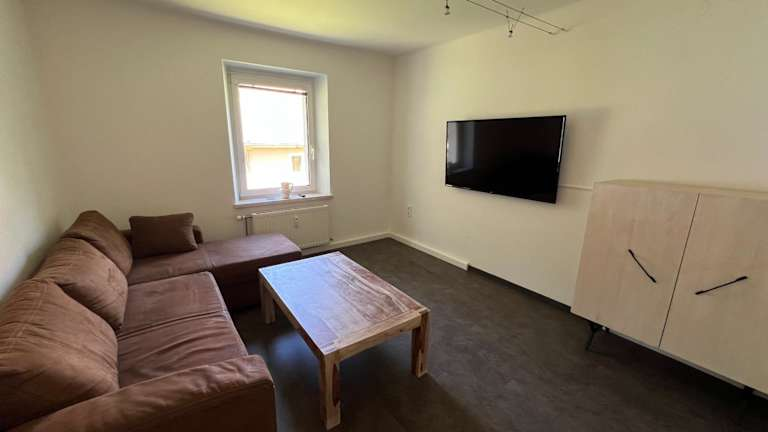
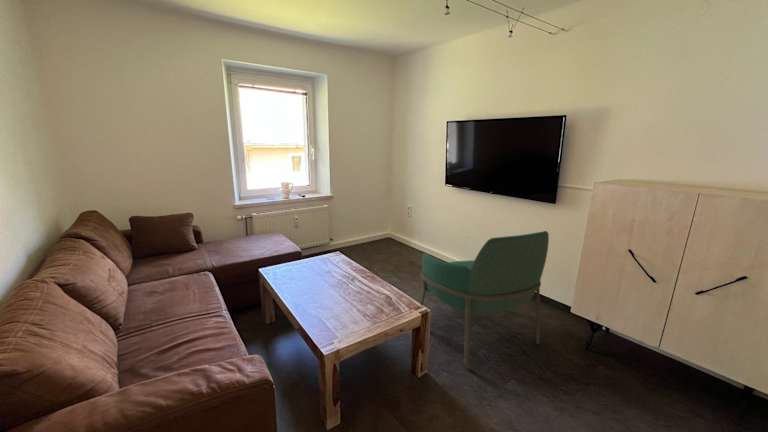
+ armchair (480, 279)
